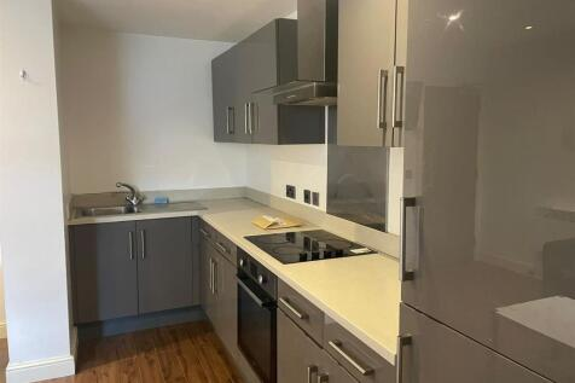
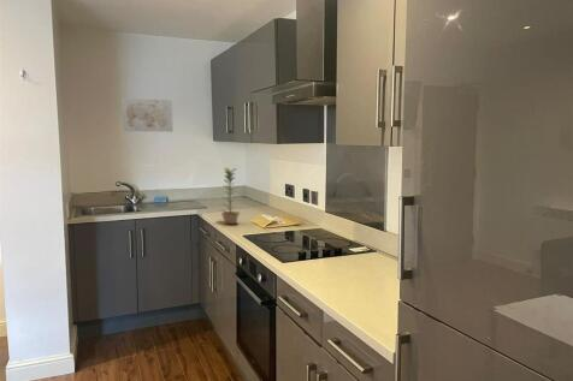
+ plant (229, 195)
+ wall art (147, 115)
